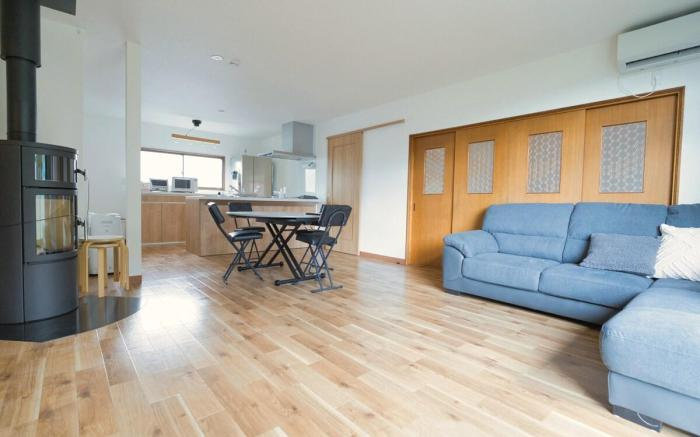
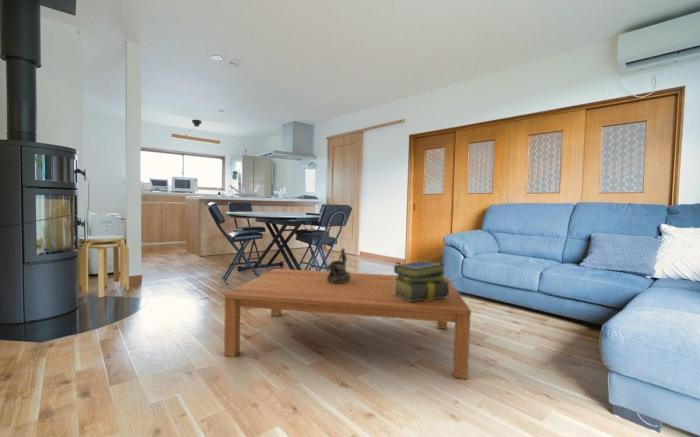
+ stack of books (420, 279)
+ decorative bowl (338, 265)
+ coffee table (350, 312)
